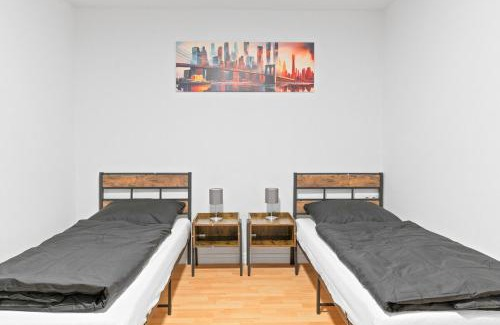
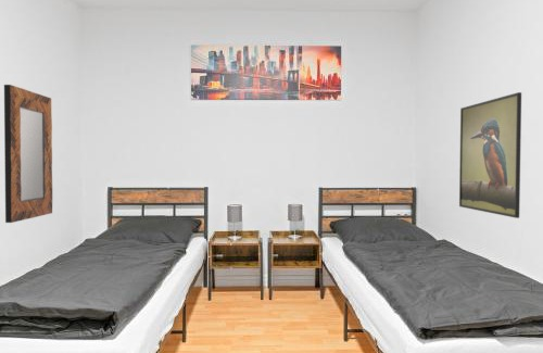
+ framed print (487, 156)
+ home mirror (30, 154)
